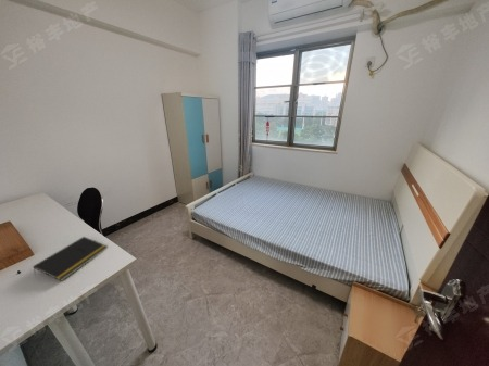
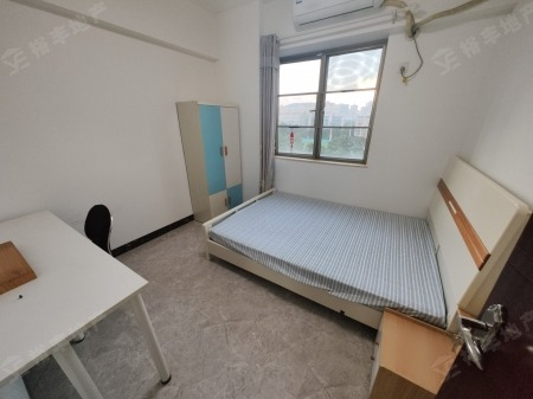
- notepad (74, 255)
